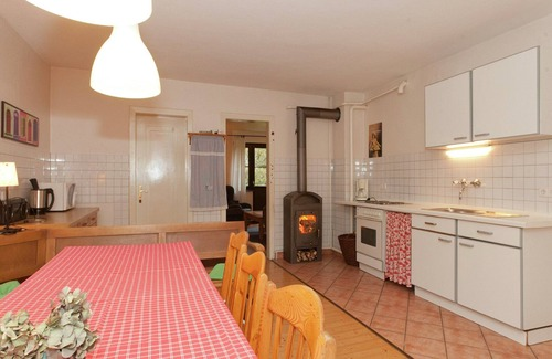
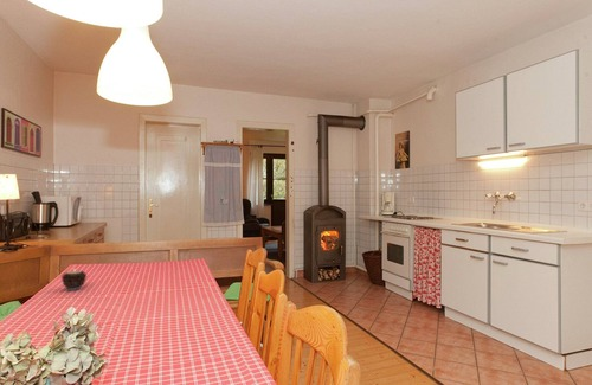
+ candle (73, 278)
